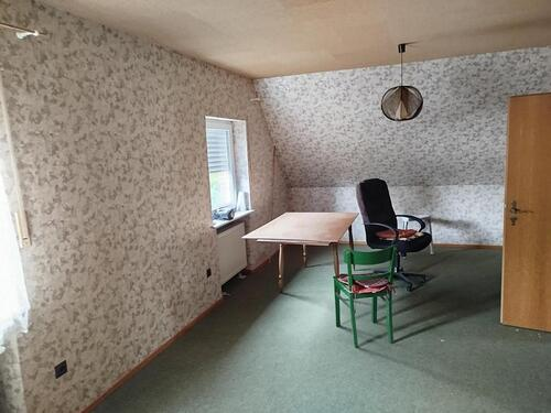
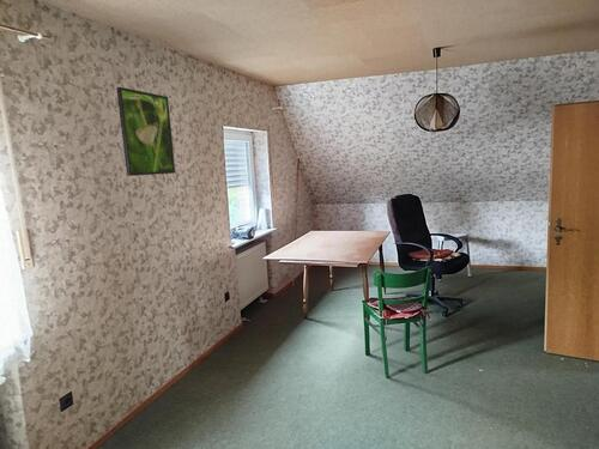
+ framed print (149, 133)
